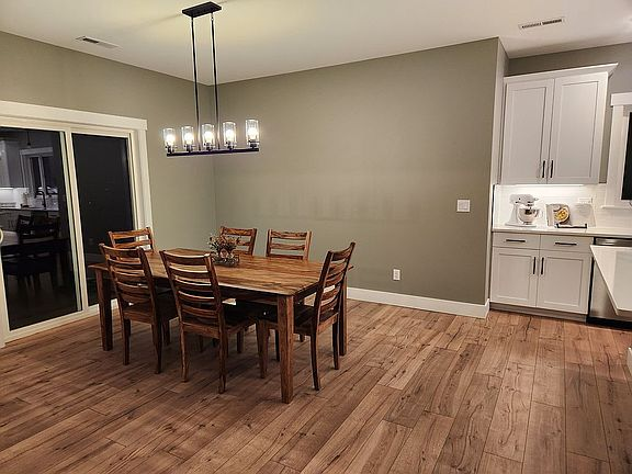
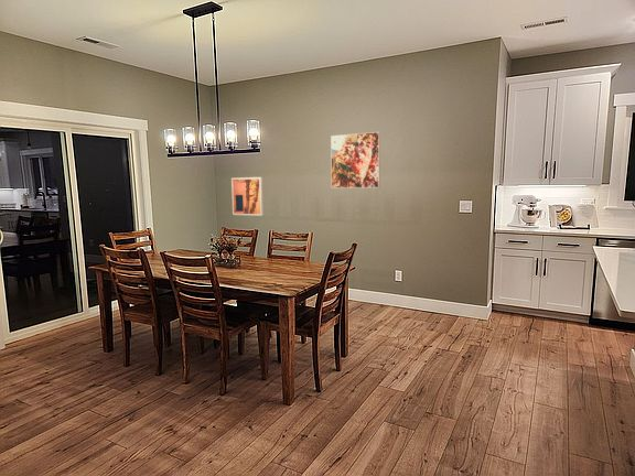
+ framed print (354, 161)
+ wall art (247, 196)
